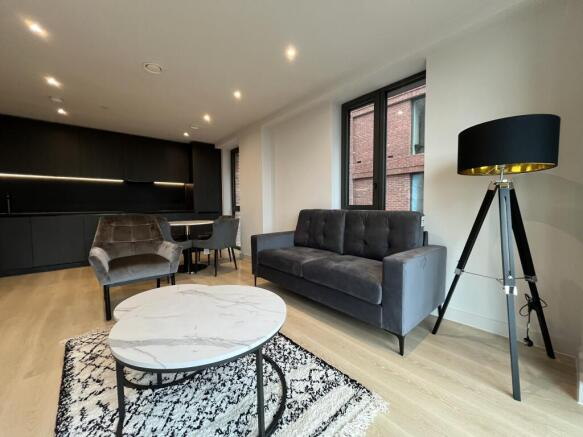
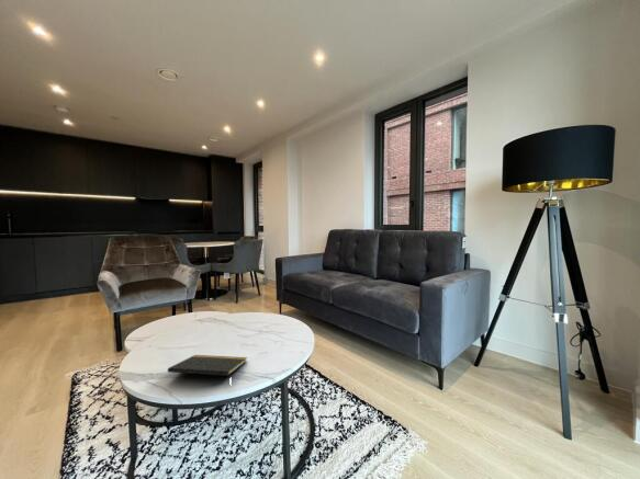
+ notepad (210, 364)
